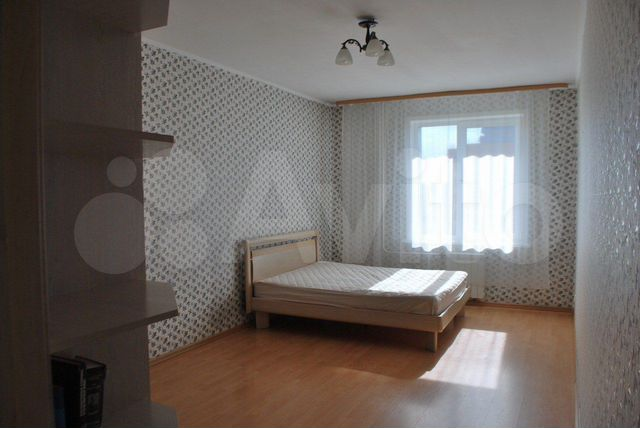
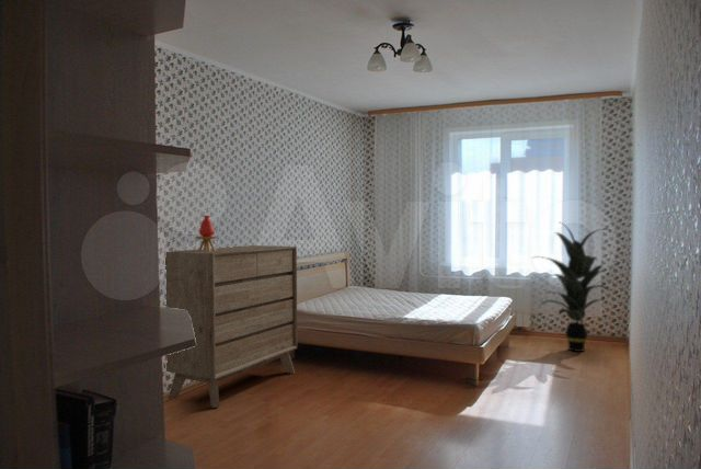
+ indoor plant (572, 285)
+ dresser (235, 317)
+ vase (206, 232)
